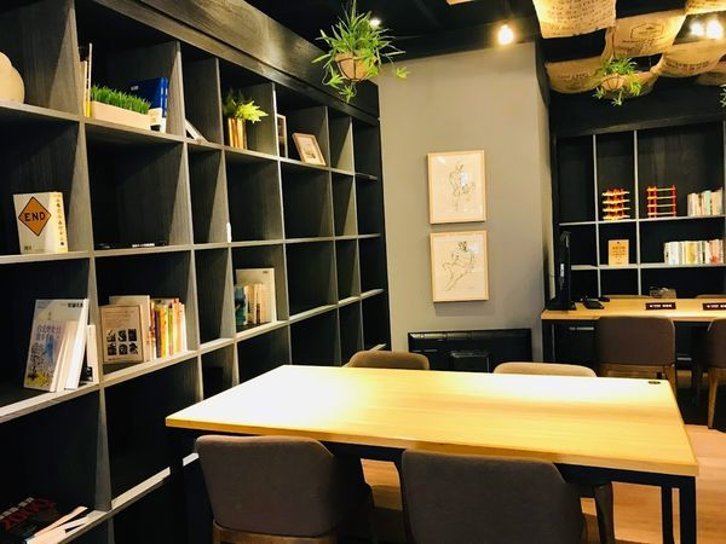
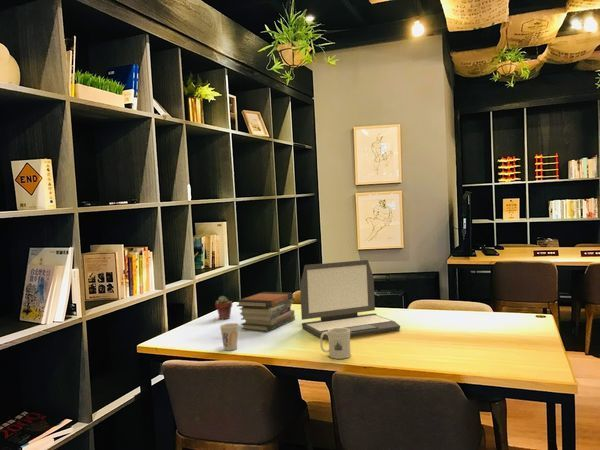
+ mug (334, 342)
+ laptop (351, 296)
+ potted succulent (223, 306)
+ cup (229, 336)
+ book stack (266, 310)
